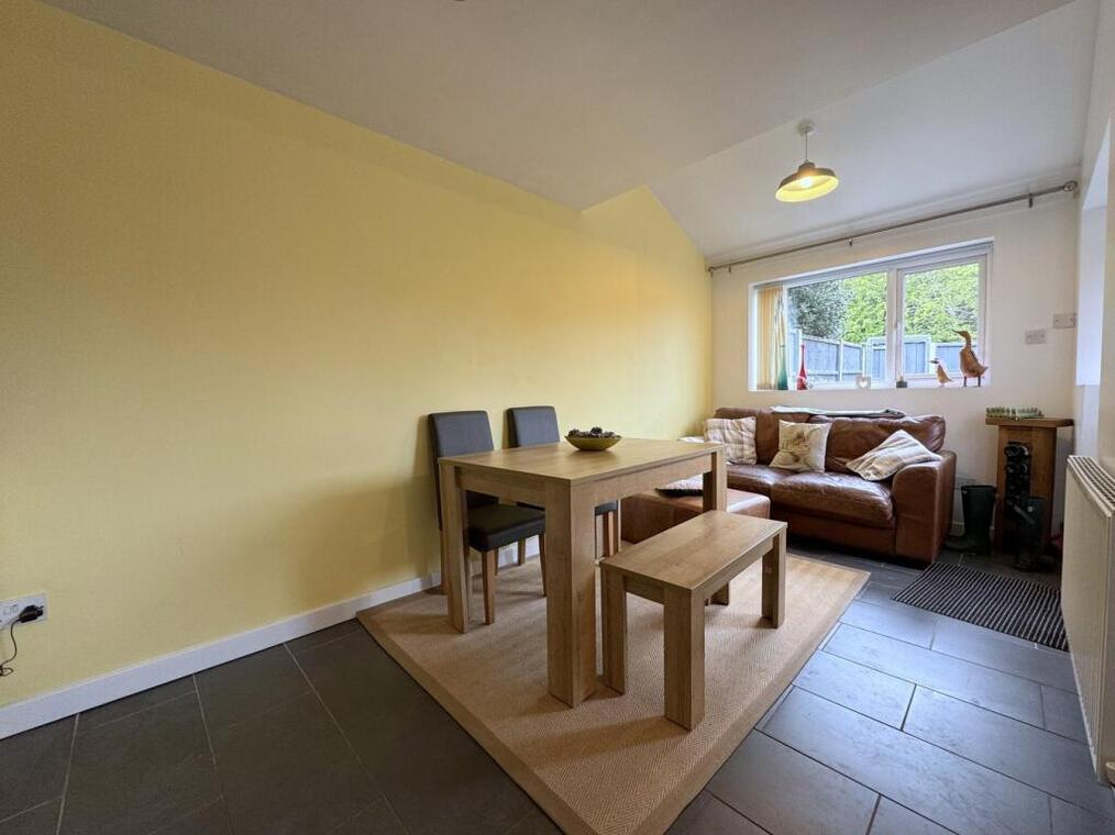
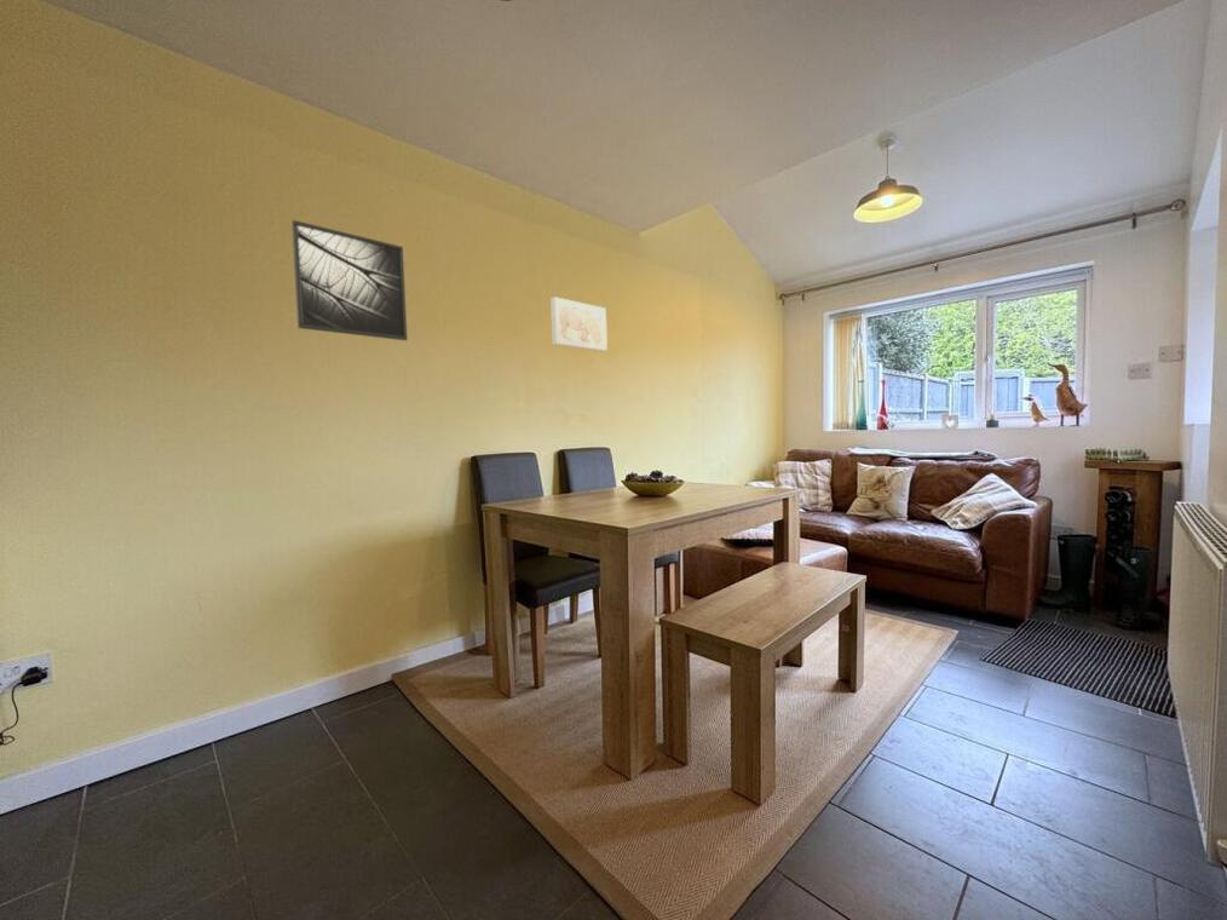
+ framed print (353, 284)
+ wall art (580, 326)
